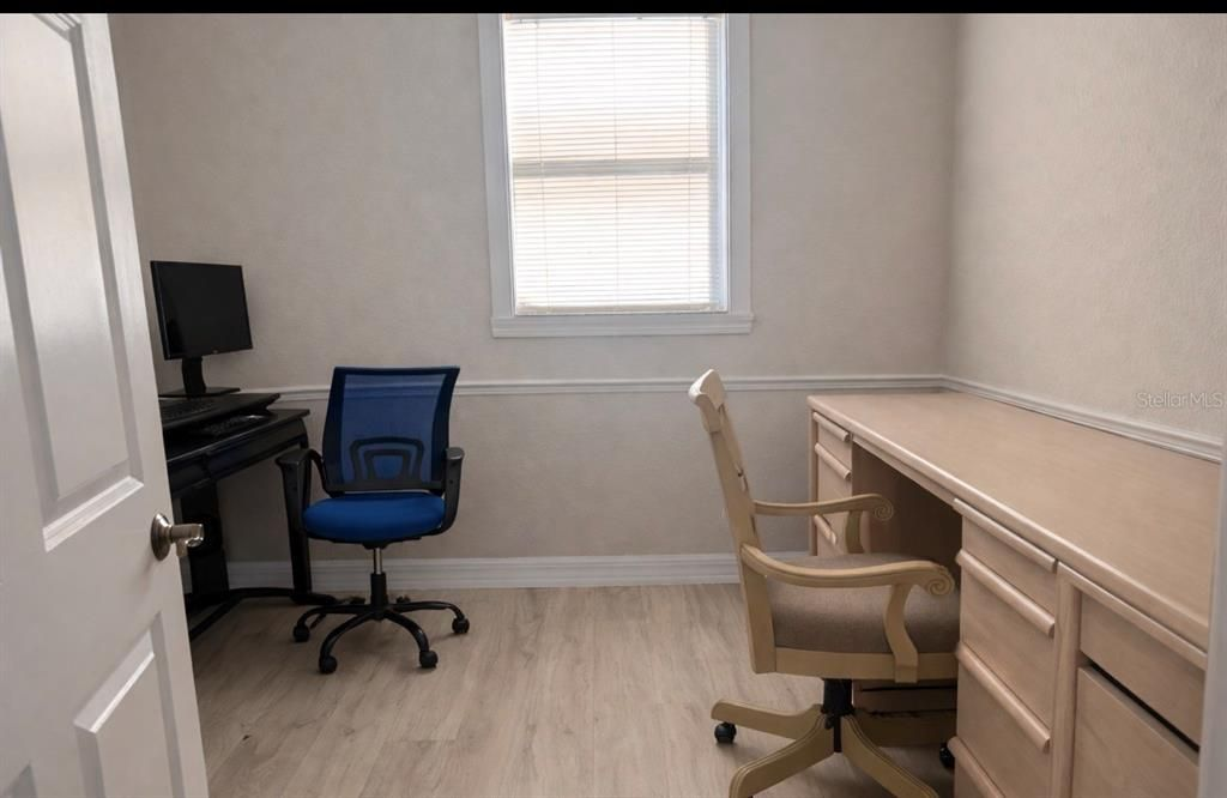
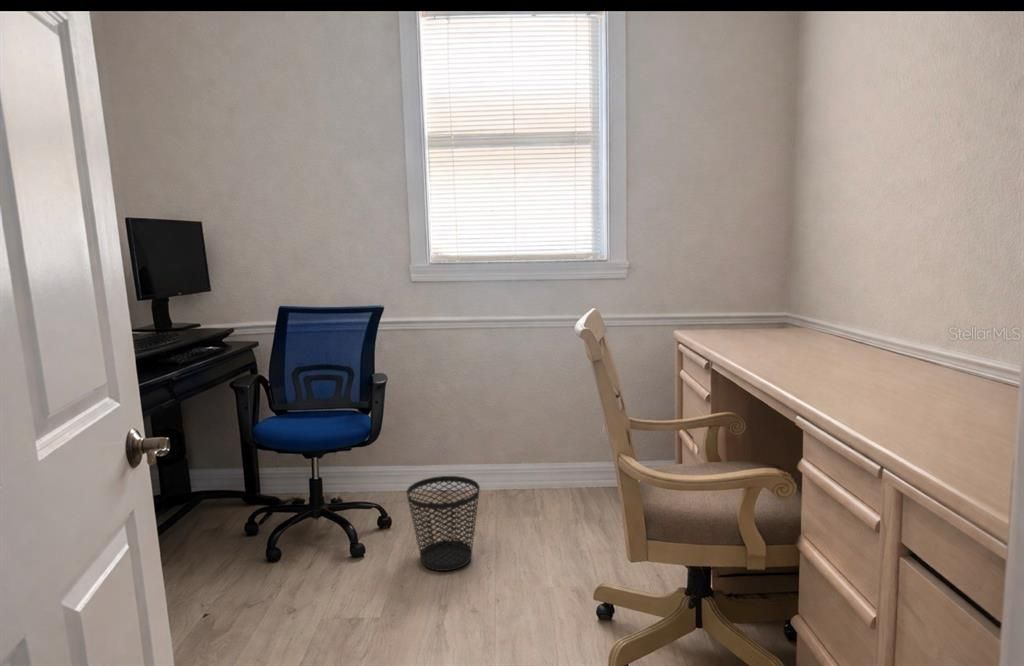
+ wastebasket (444, 524)
